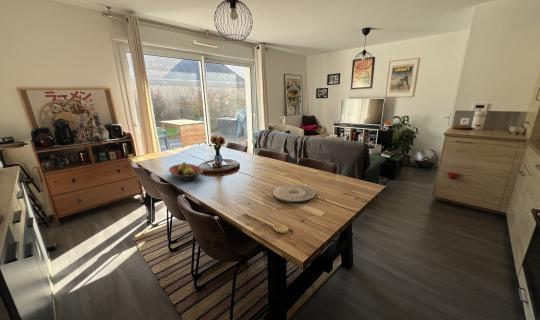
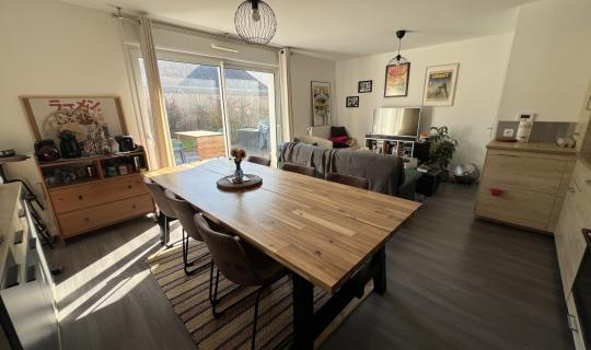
- fruit bowl (185, 170)
- plate (293, 193)
- spoon (263, 220)
